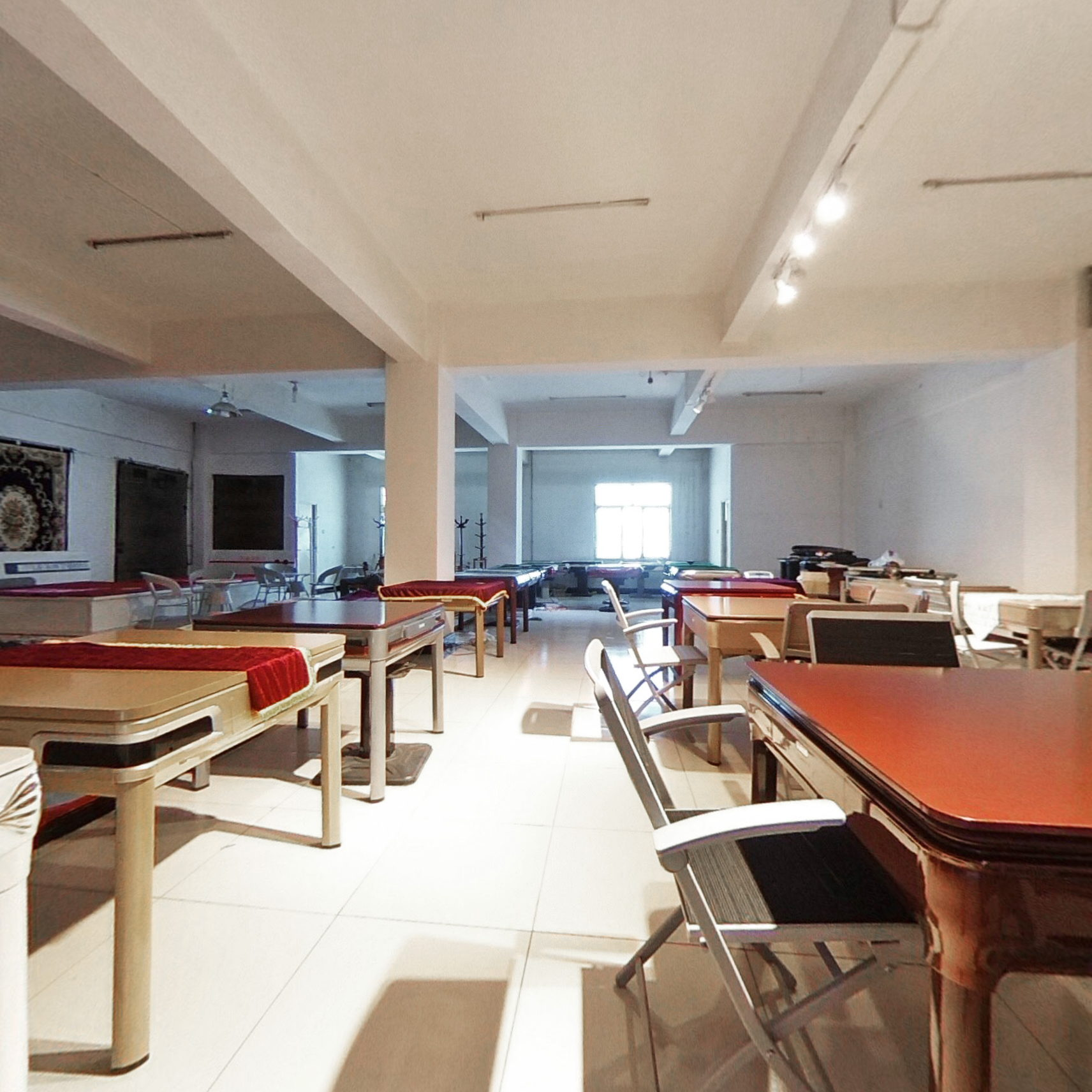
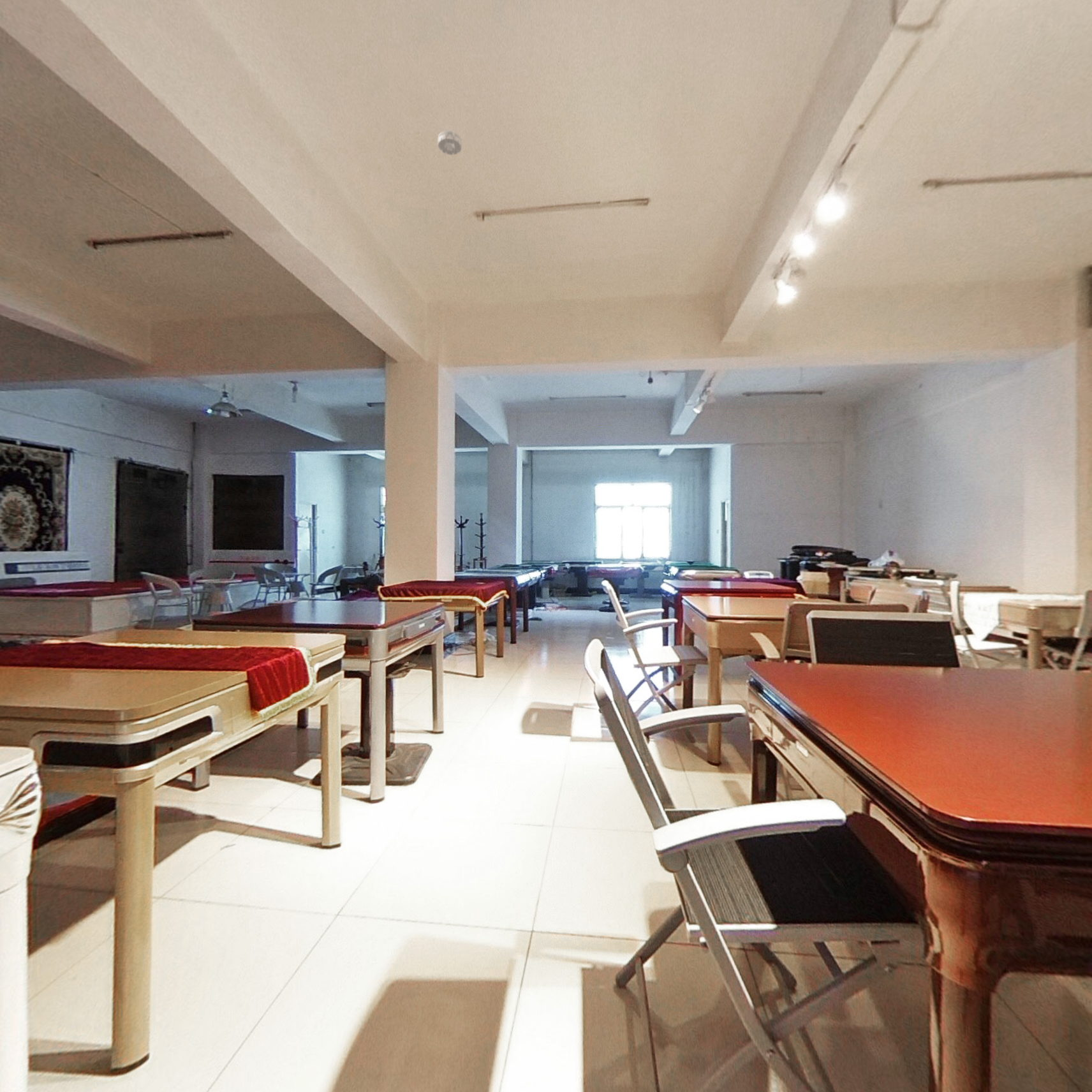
+ smoke detector (450, 142)
